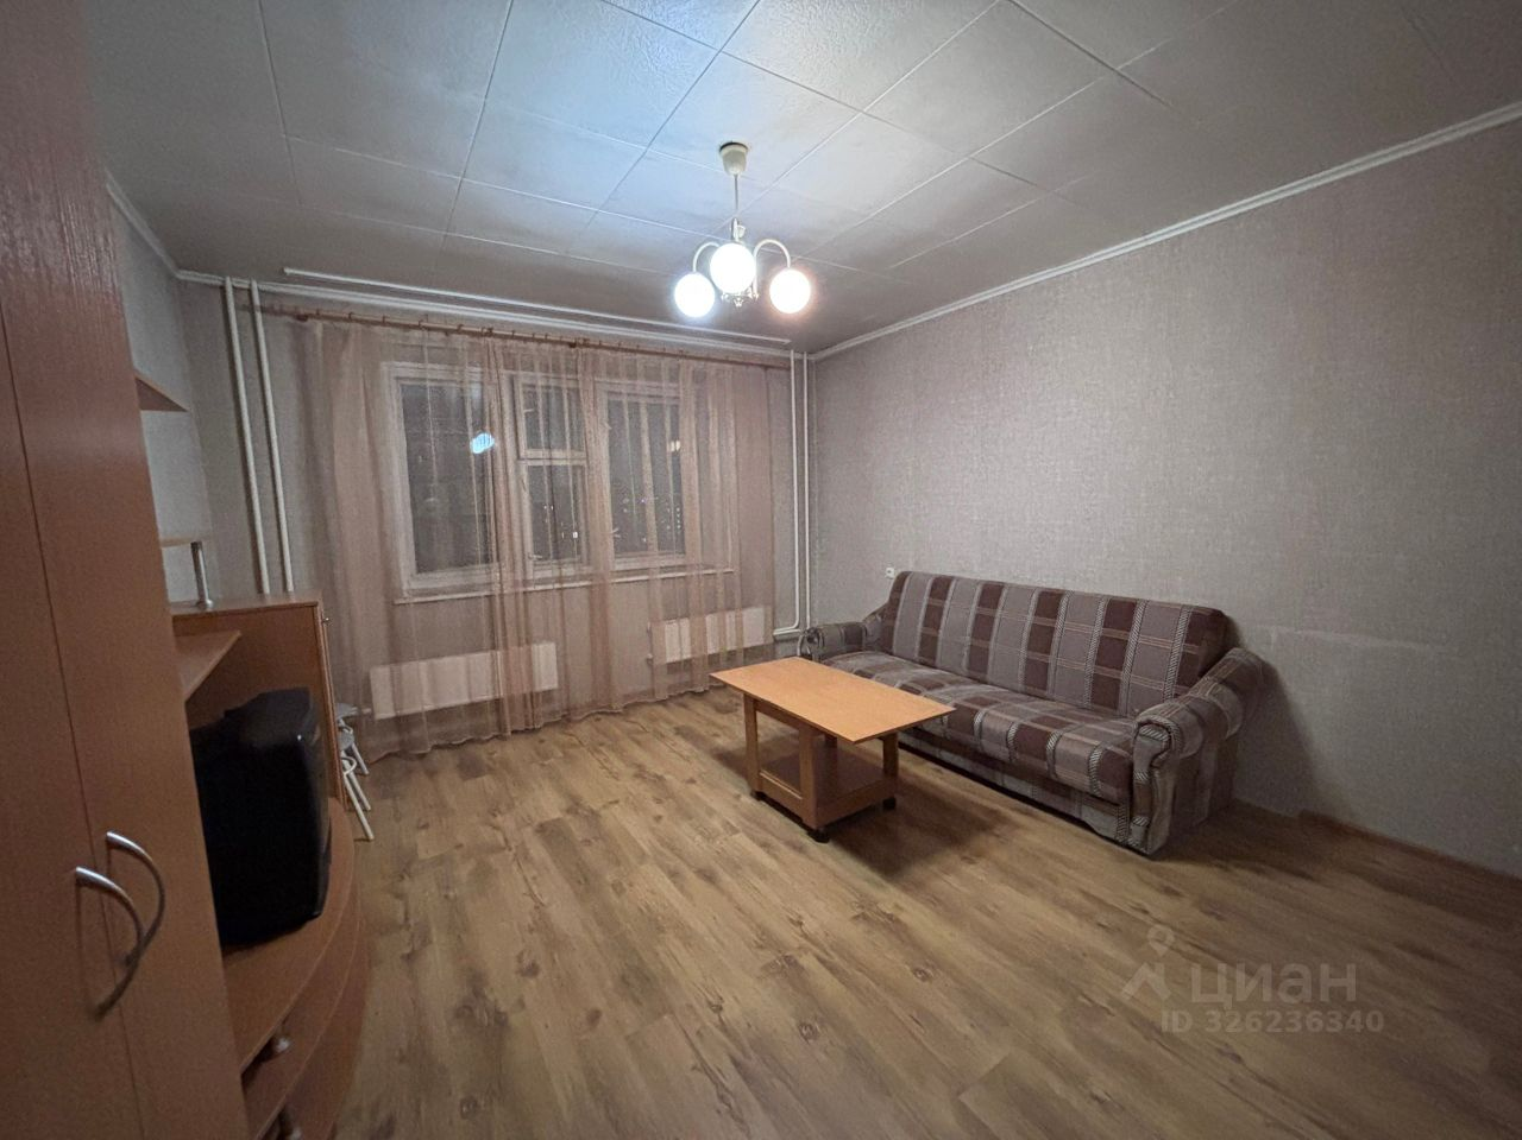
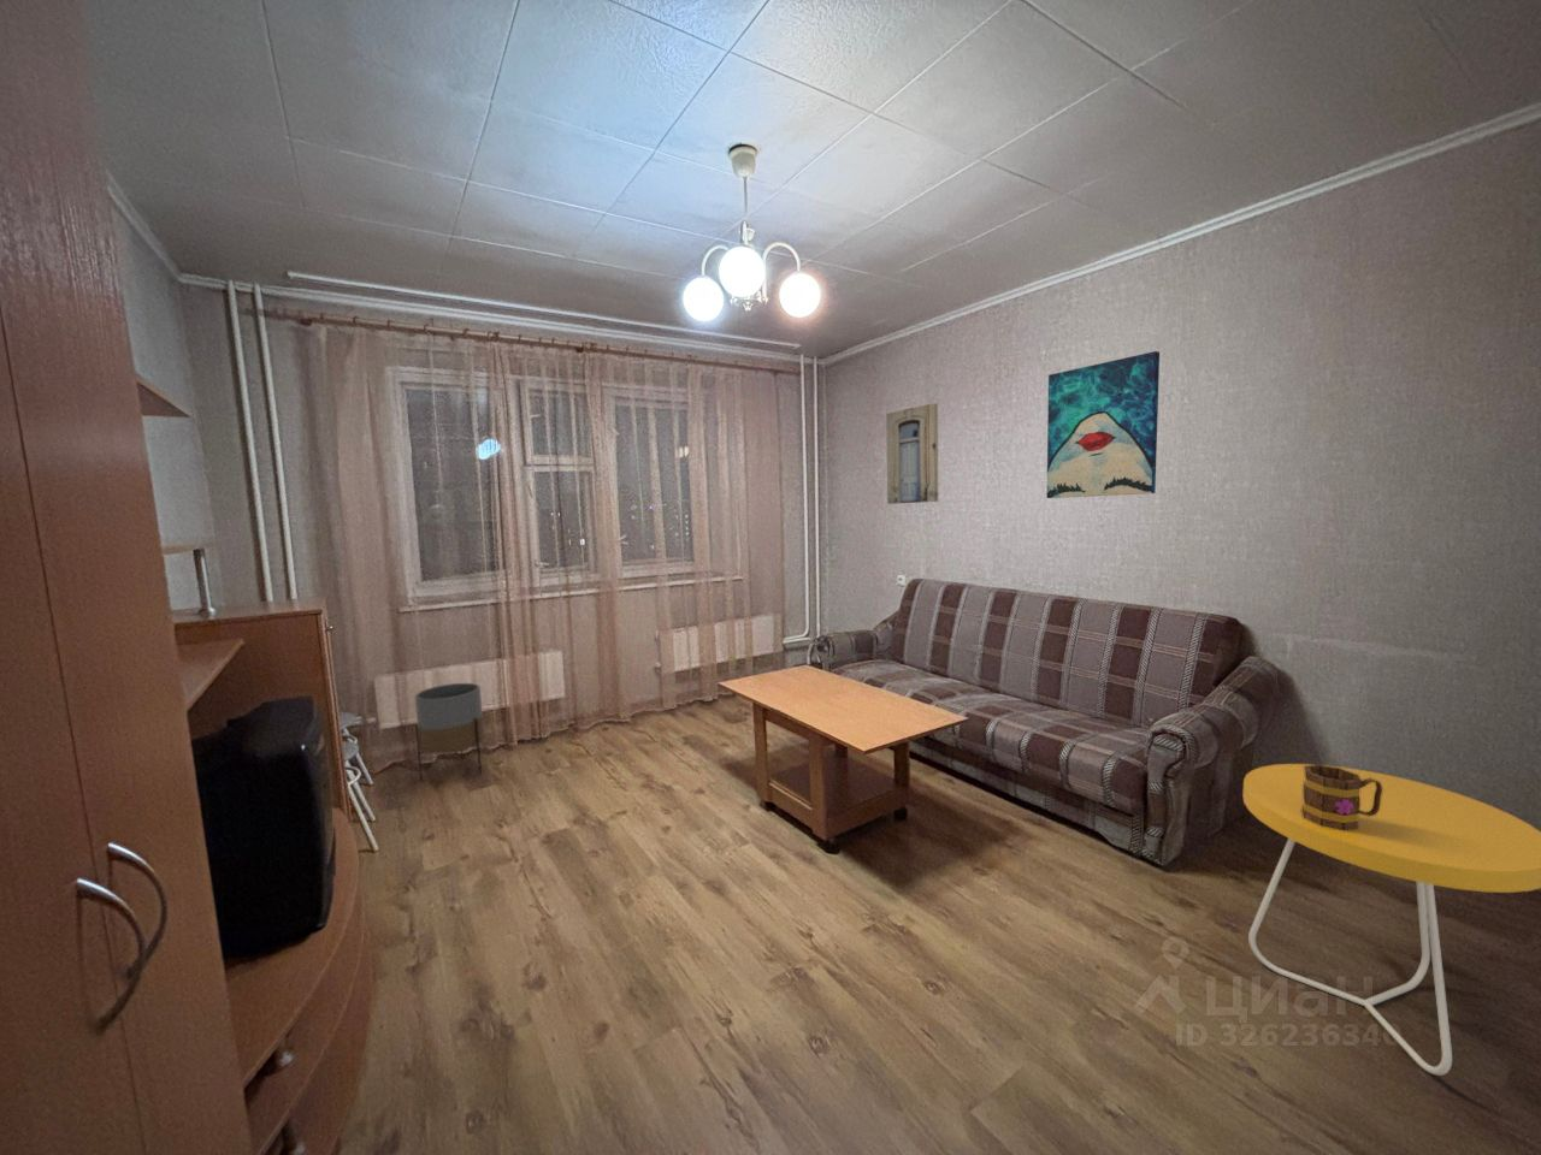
+ mug (1342, 796)
+ wall art (1098, 431)
+ side table (1381, 872)
+ planter (450, 730)
+ wall art (911, 456)
